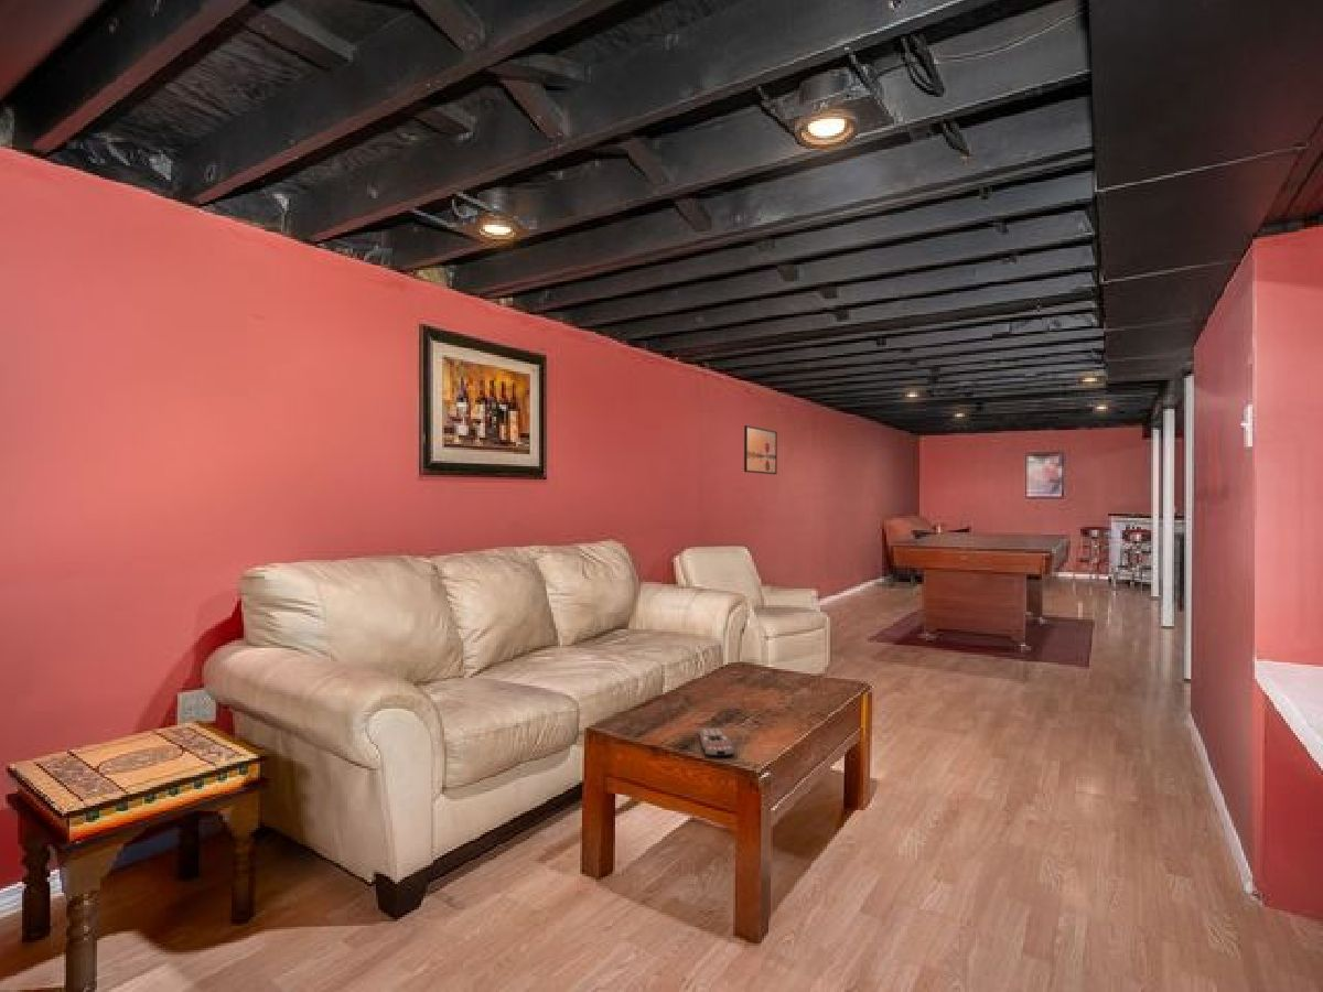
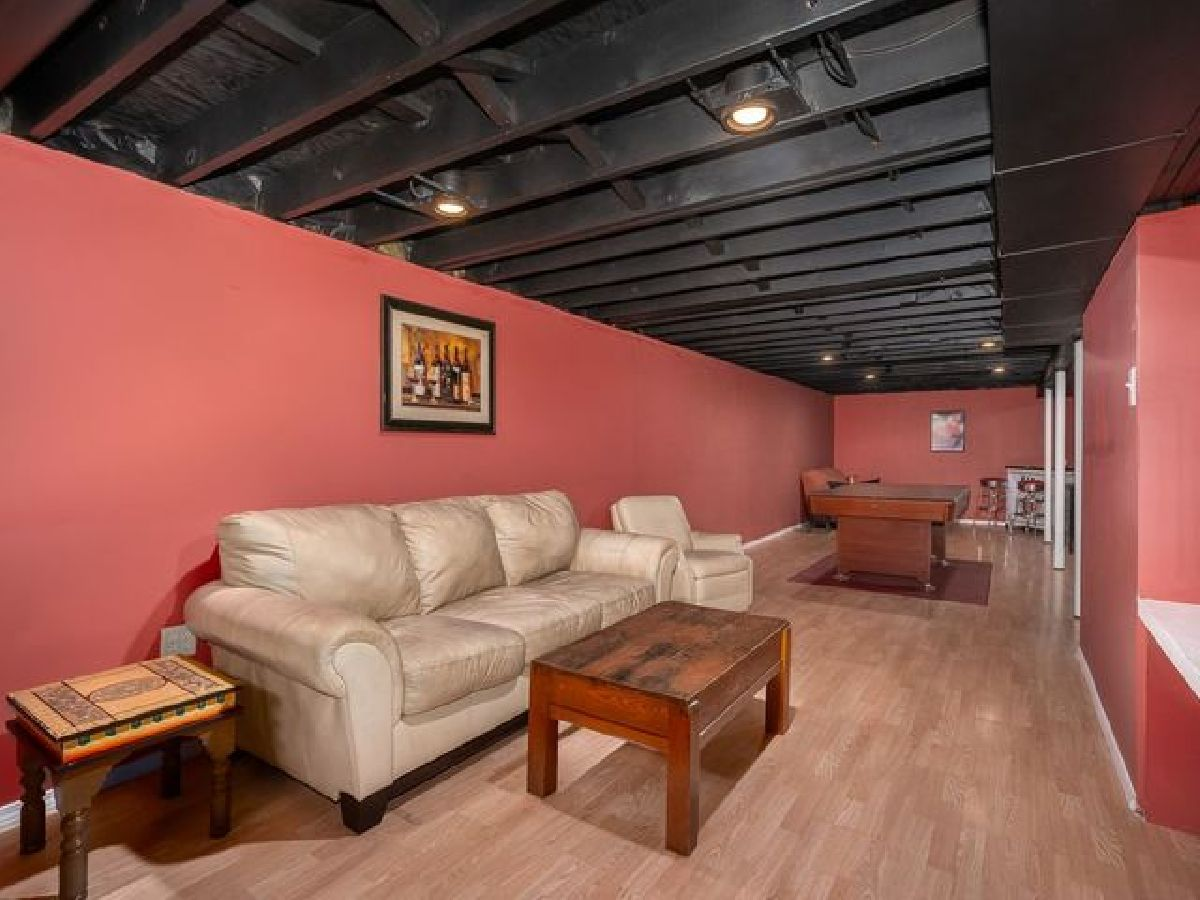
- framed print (761, 451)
- remote control (714, 741)
